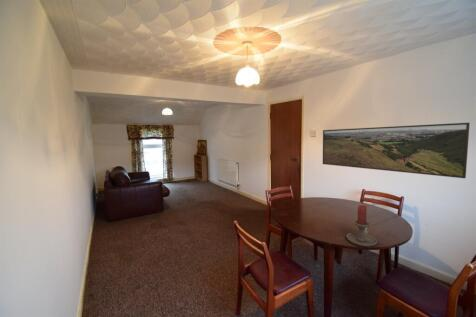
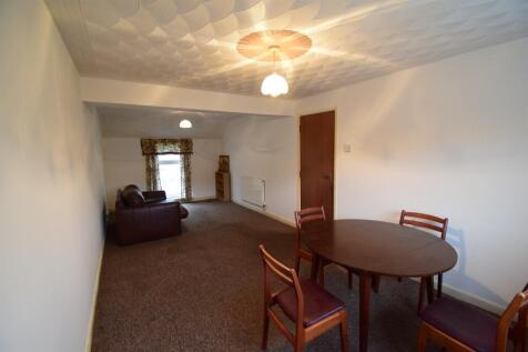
- candle holder (363, 222)
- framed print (377, 148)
